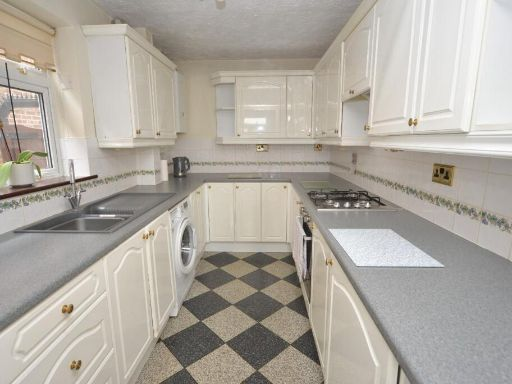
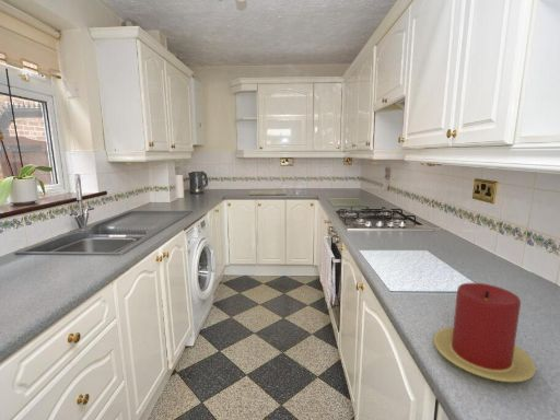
+ candle (483, 325)
